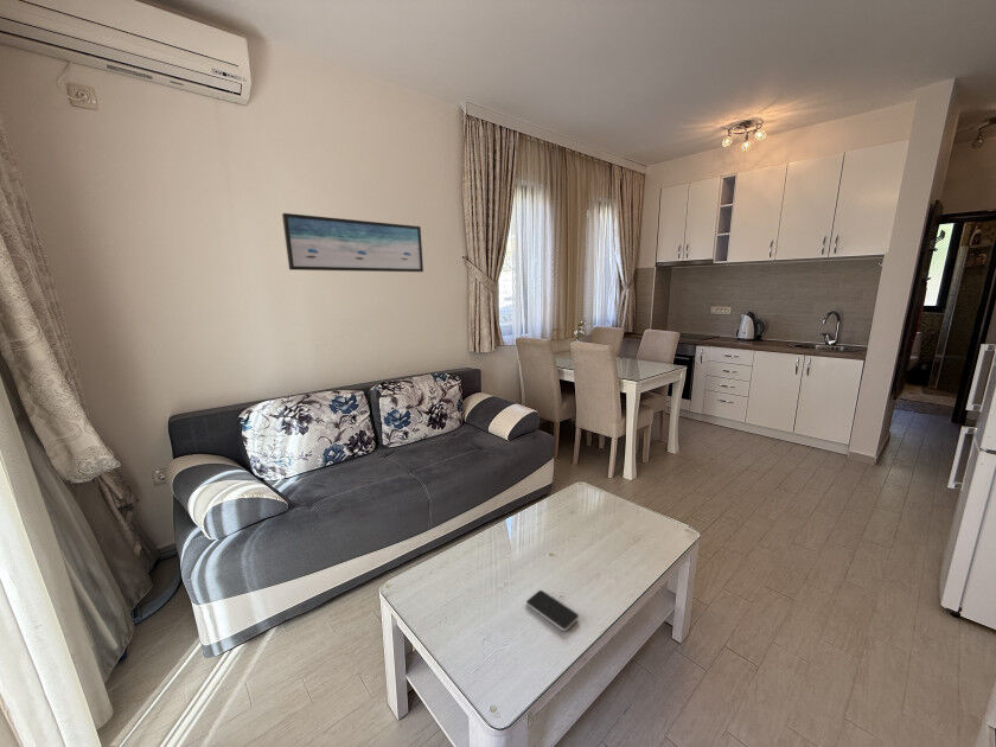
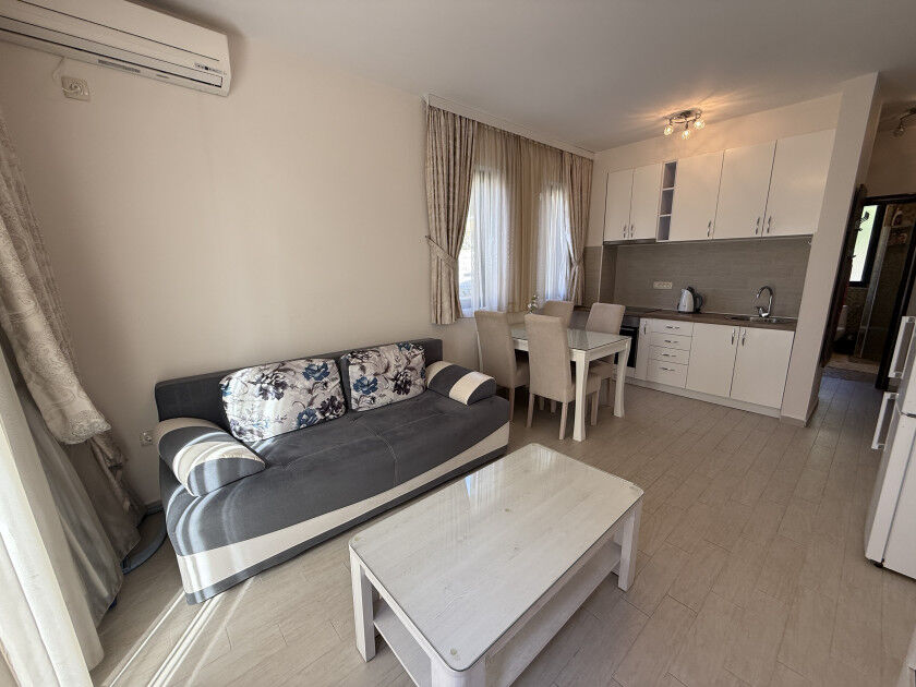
- wall art (360, 245)
- smartphone (551, 608)
